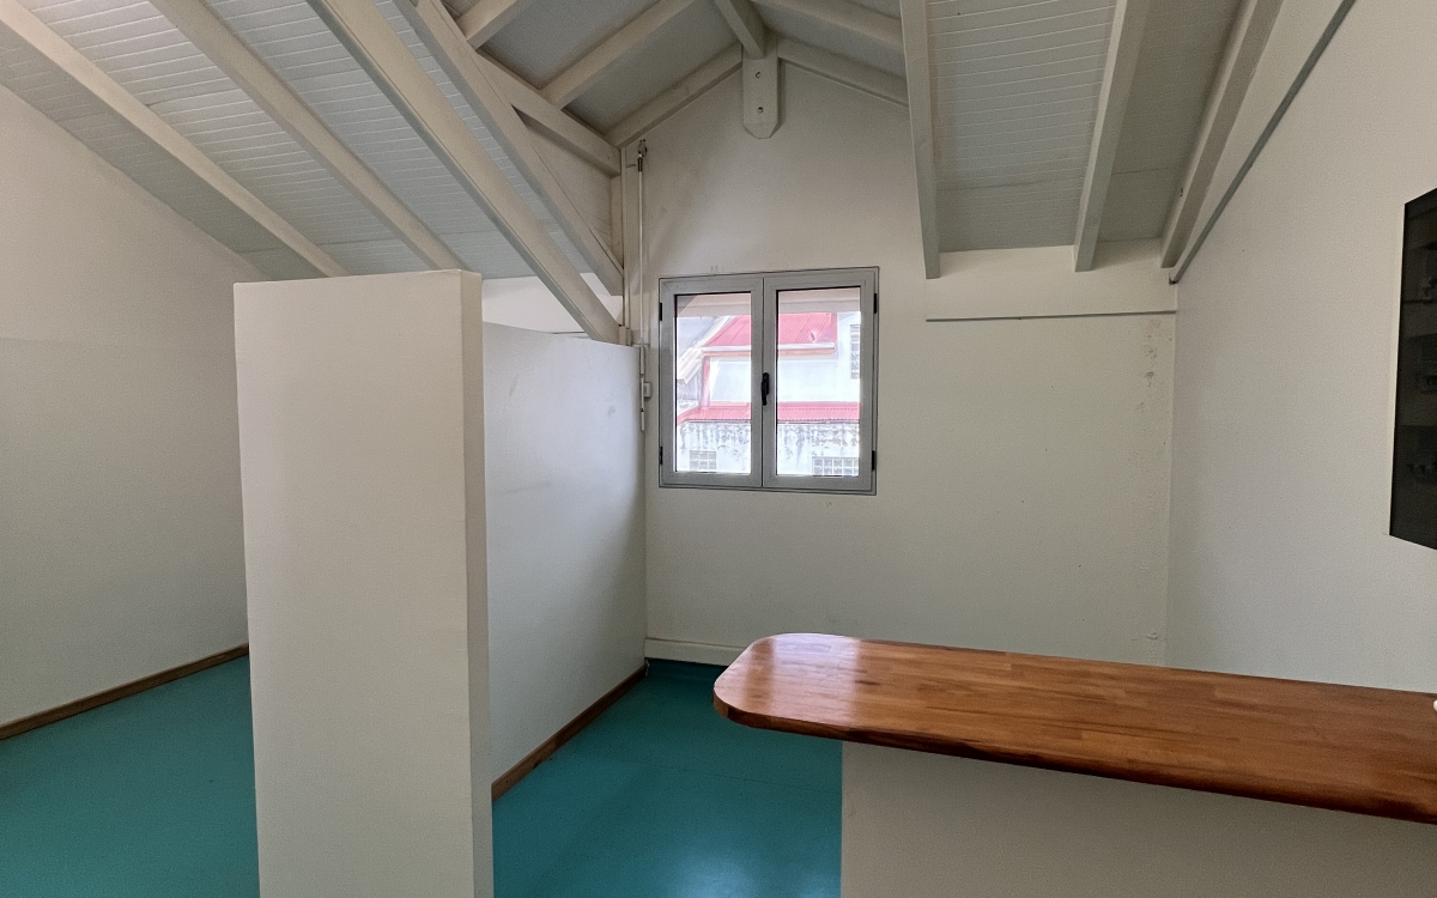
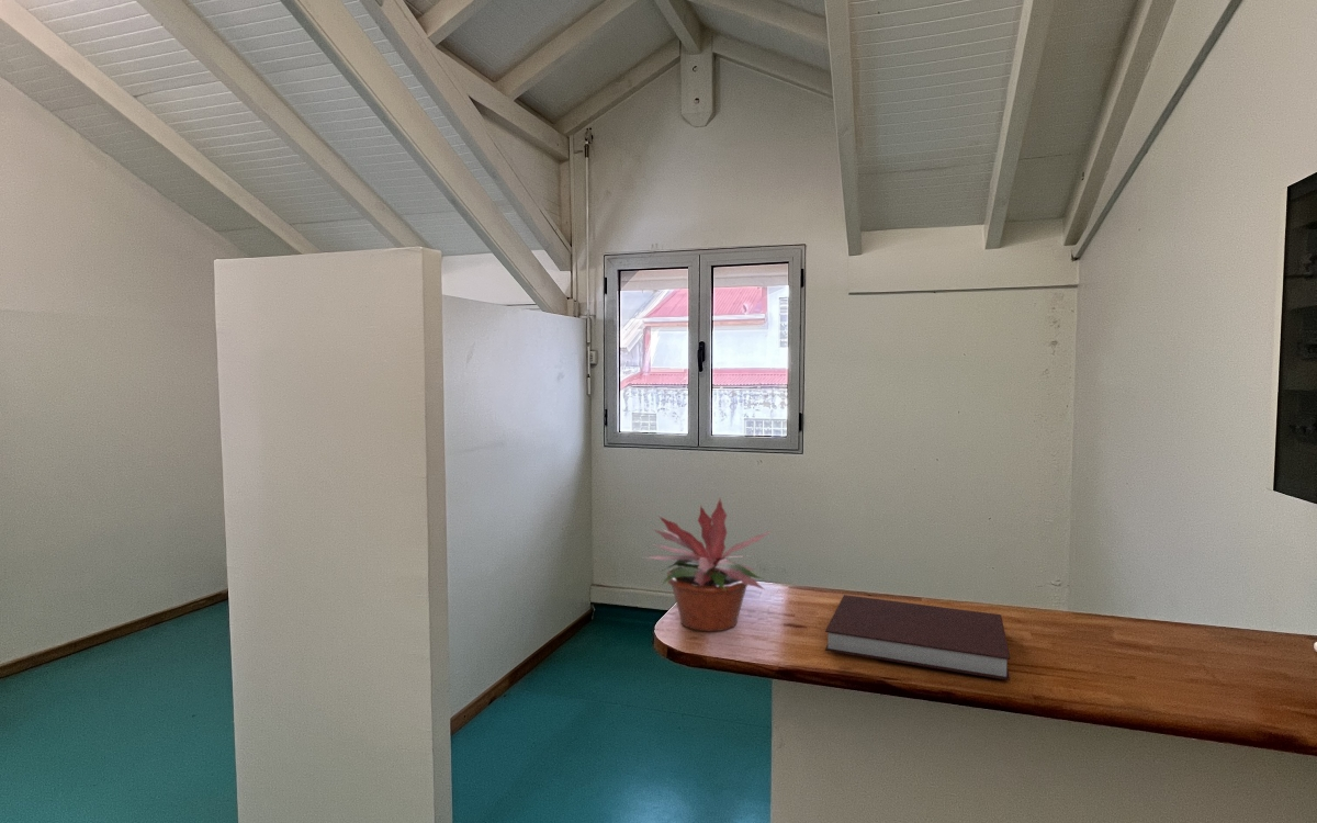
+ notebook (915, 631)
+ potted plant (708, 561)
